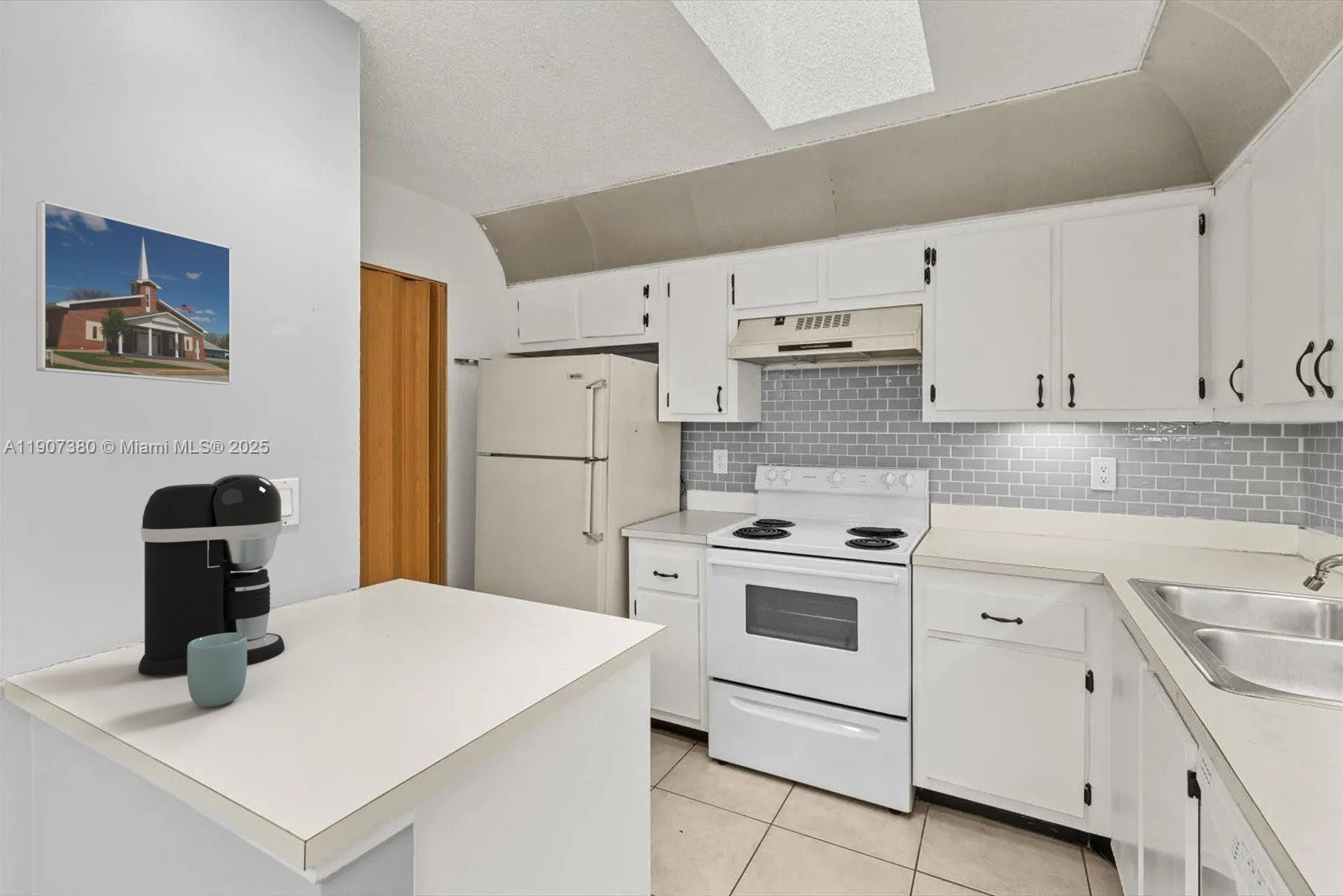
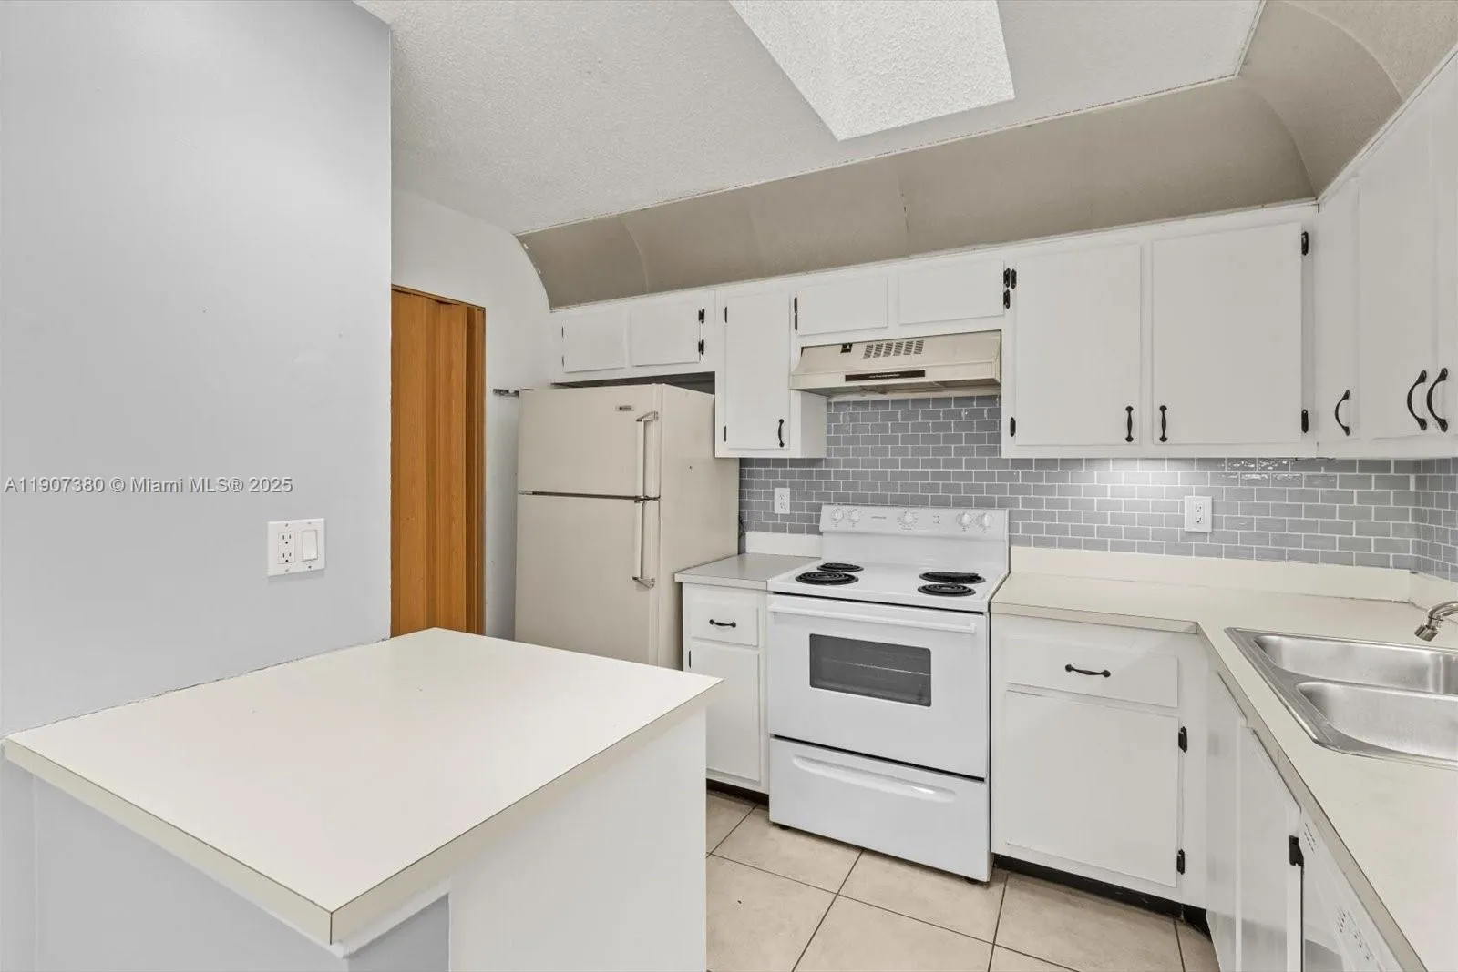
- coffee maker (215, 566)
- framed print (143, 303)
- cup (217, 670)
